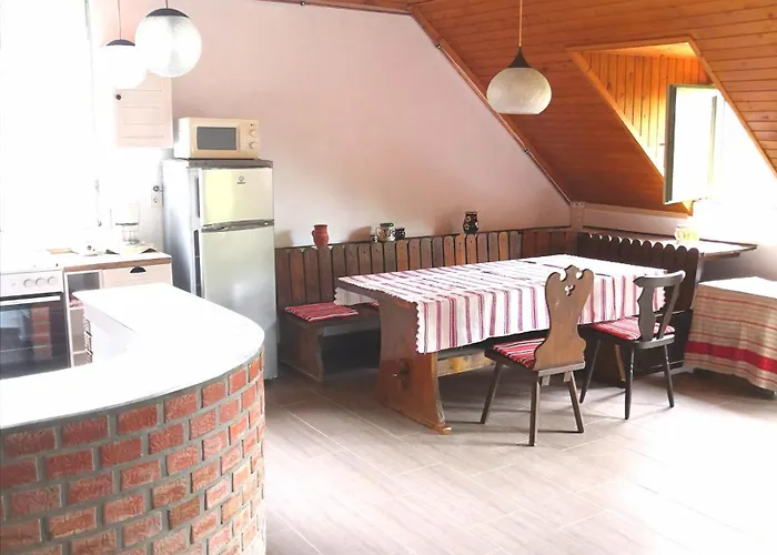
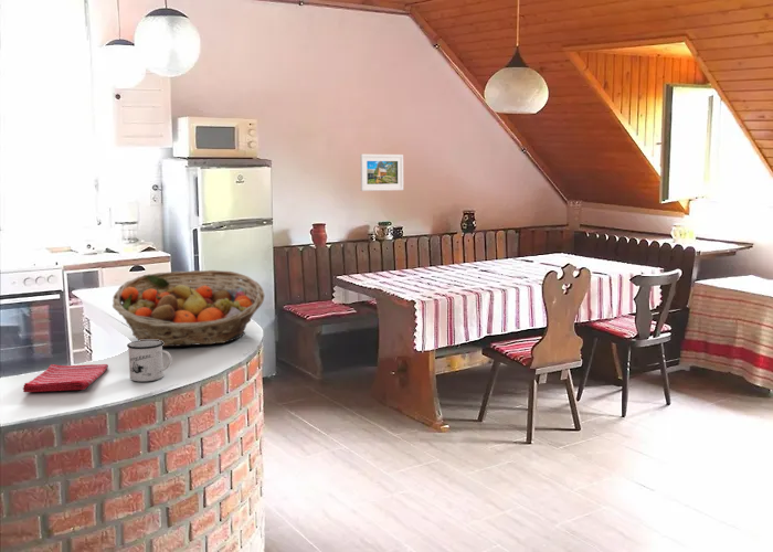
+ fruit basket (190, 307)
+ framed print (382, 172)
+ mug (150, 360)
+ dish towel (67, 375)
